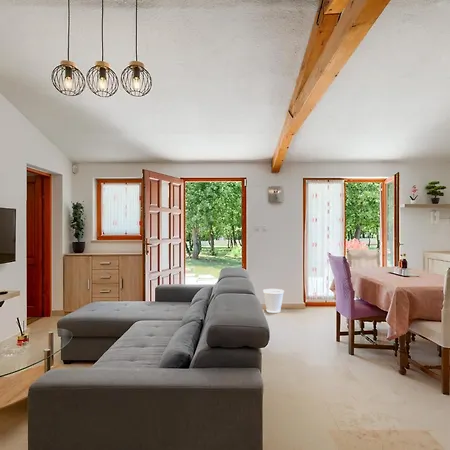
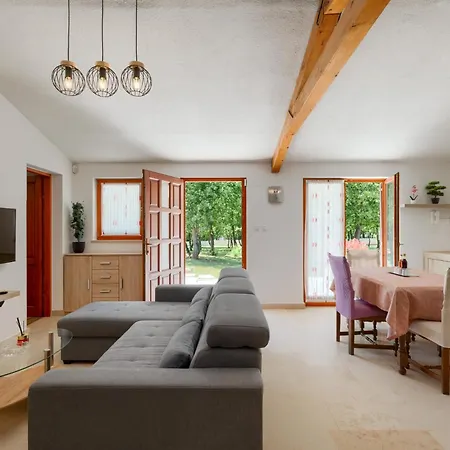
- wastebasket (273, 300)
